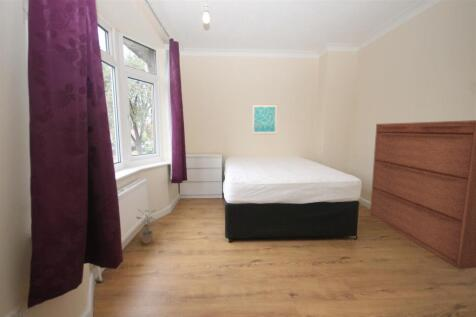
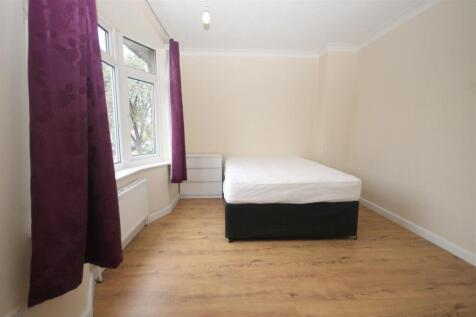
- potted plant (148, 224)
- wall art (264, 119)
- dresser (416, 181)
